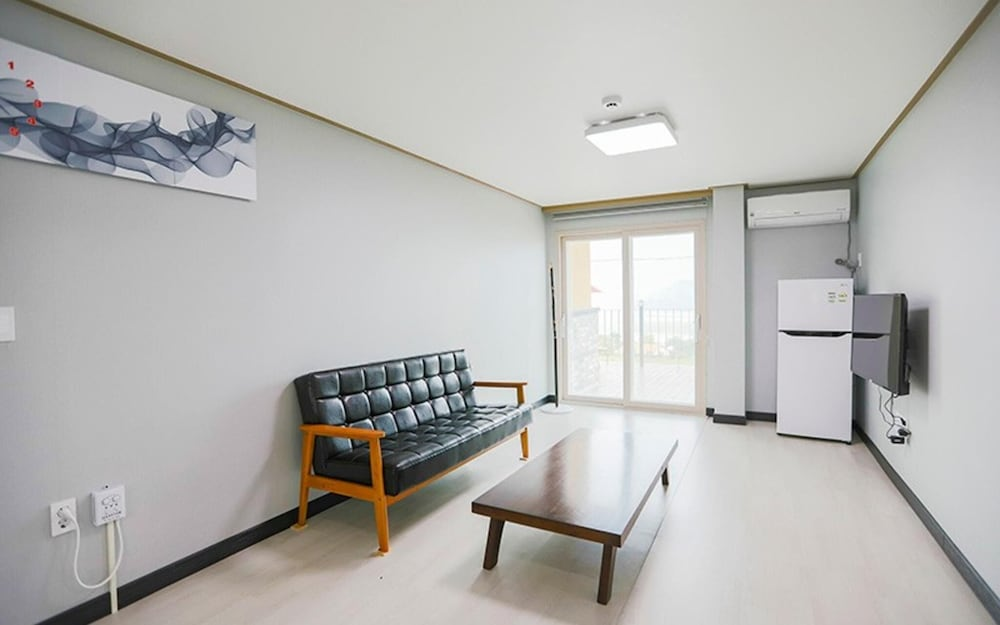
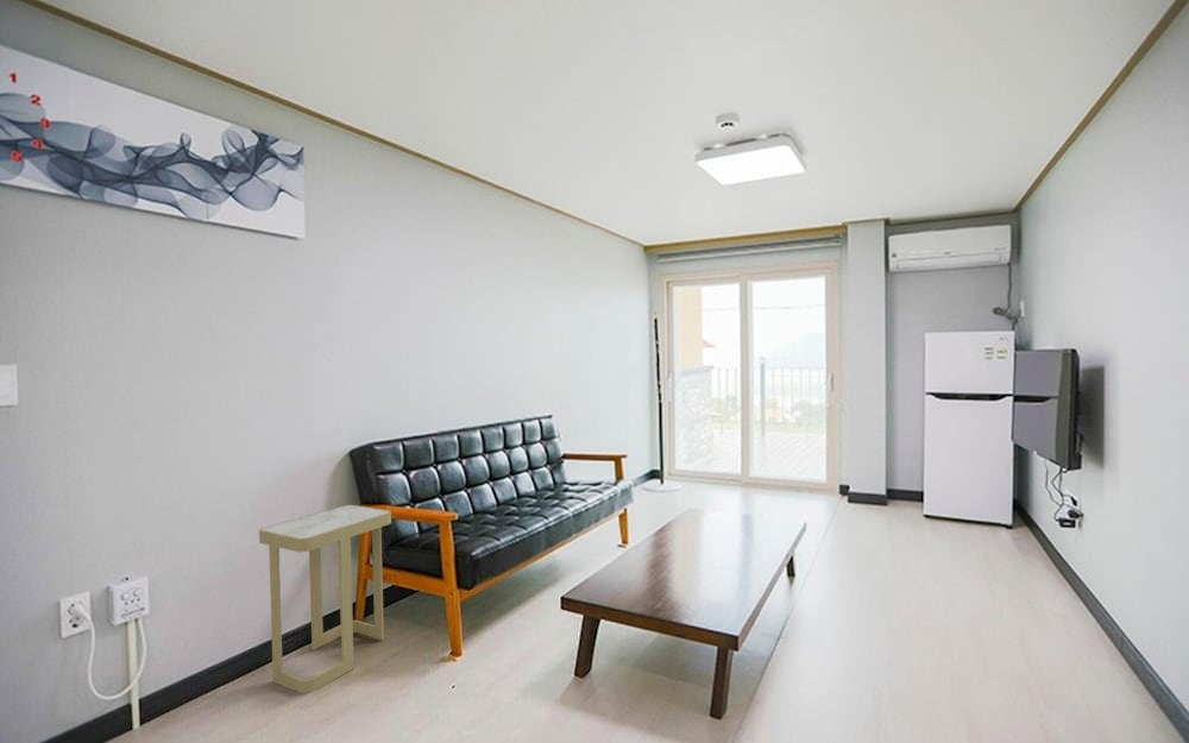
+ side table (321, 590)
